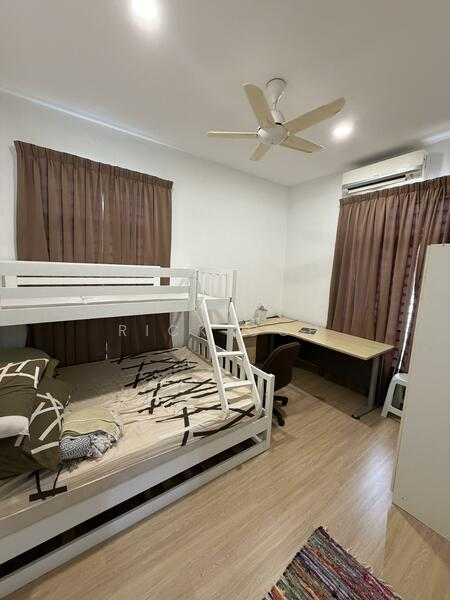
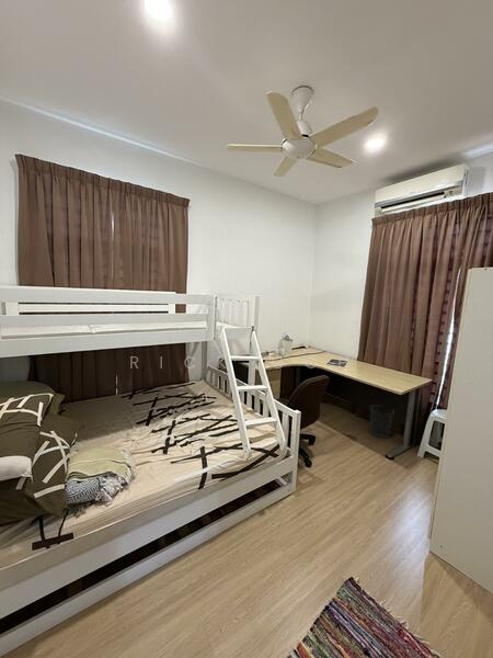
+ wastebasket (380, 421)
